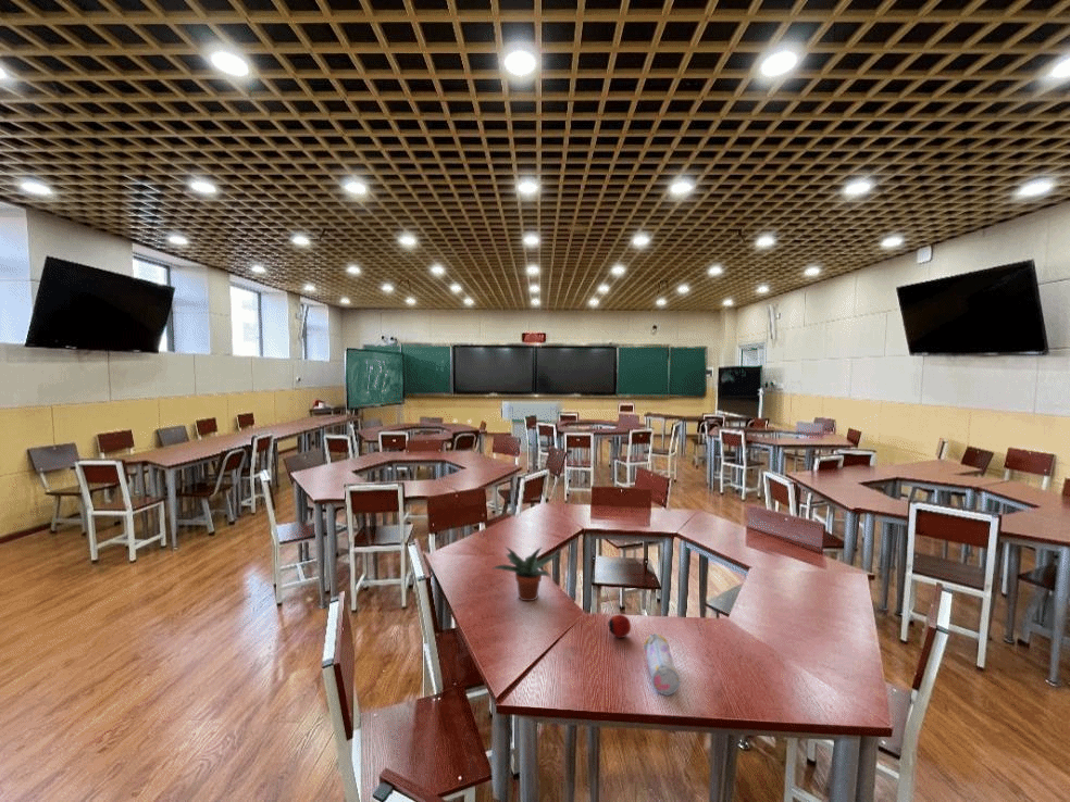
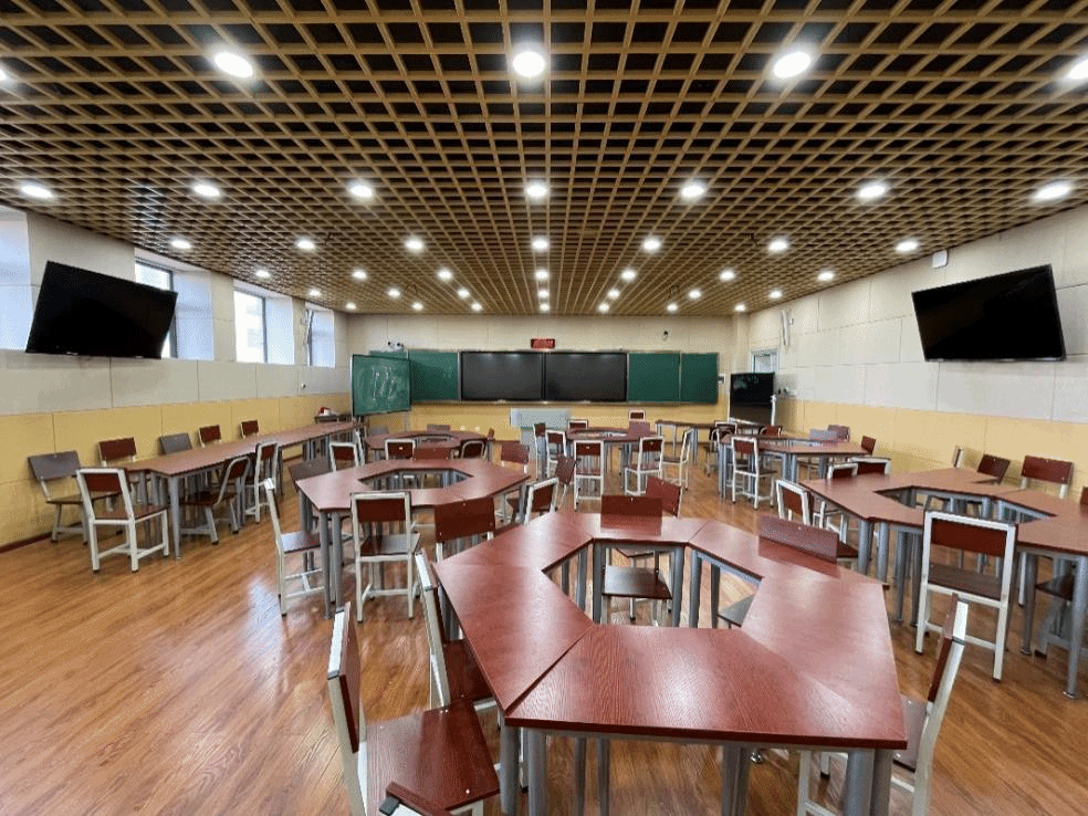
- potted plant (527, 568)
- apple (619, 626)
- pencil case (660, 662)
